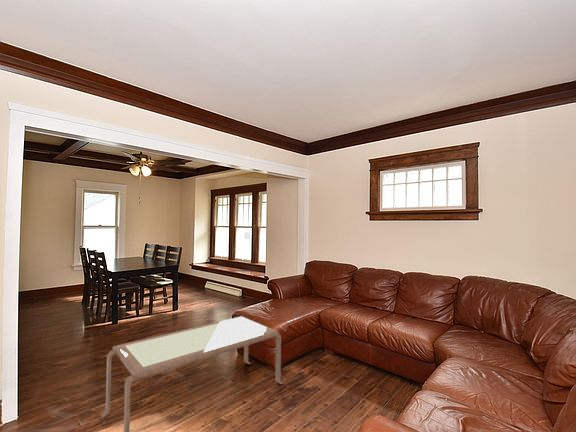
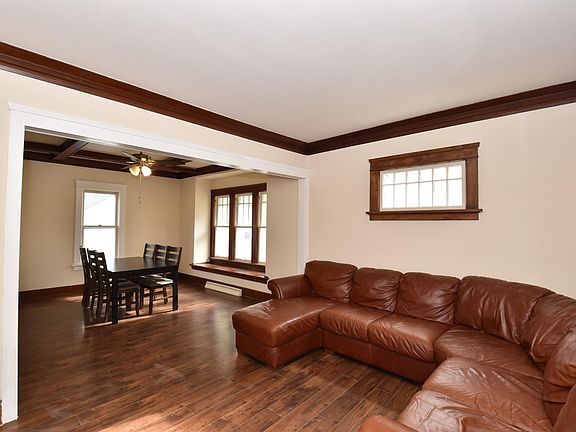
- coffee table (198, 360)
